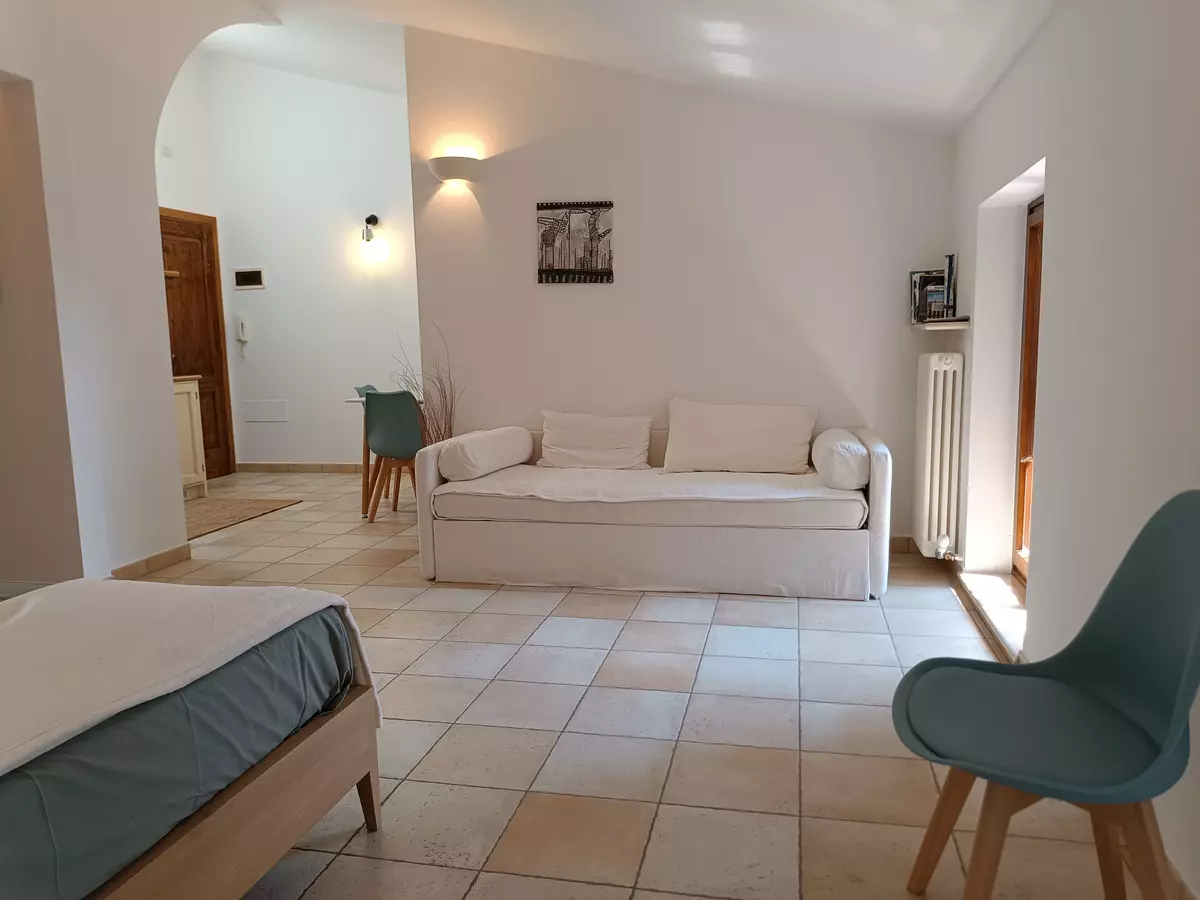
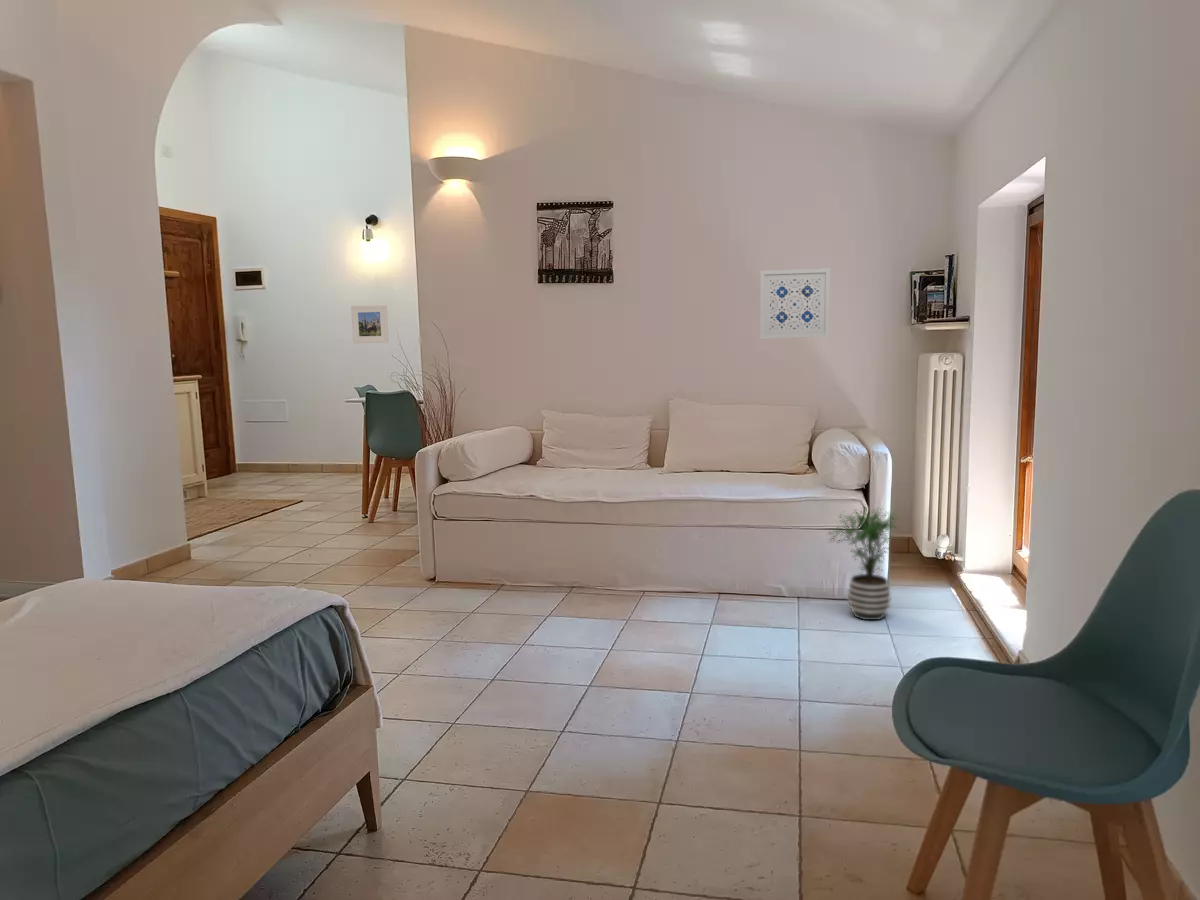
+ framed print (369, 324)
+ potted plant (867, 562)
+ wall art (794, 303)
